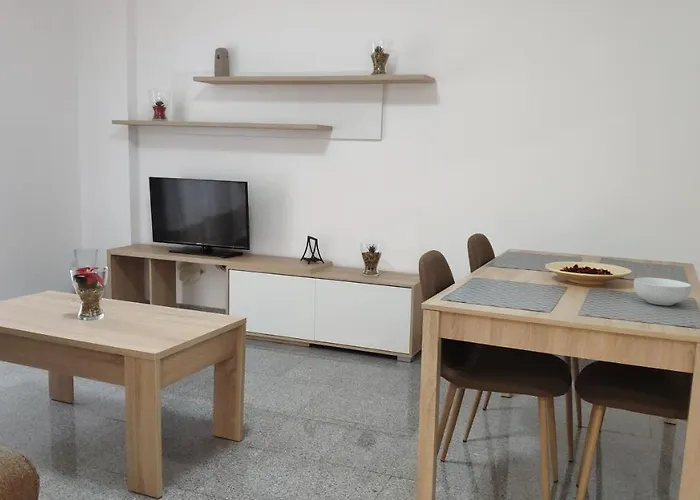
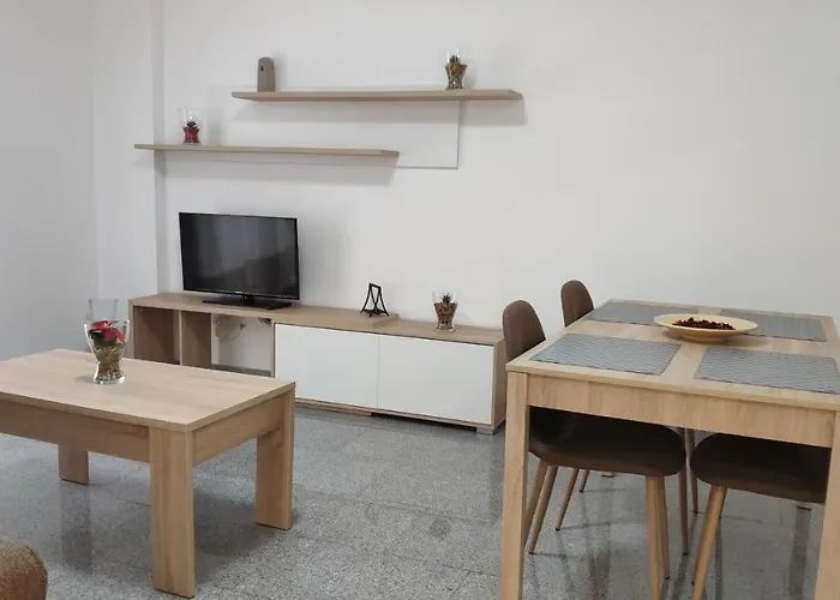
- cereal bowl (661, 292)
